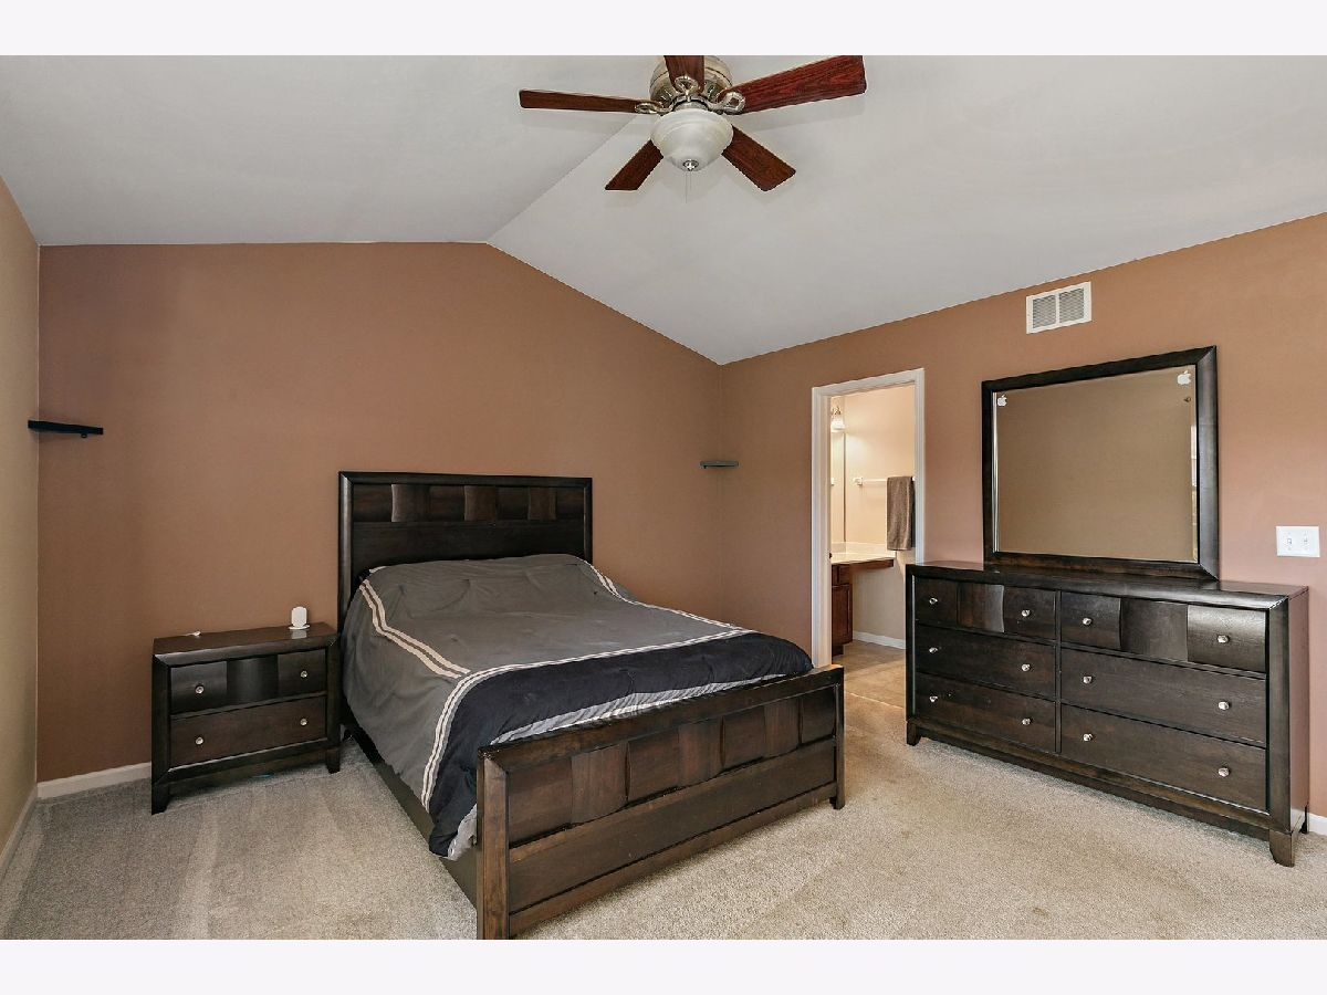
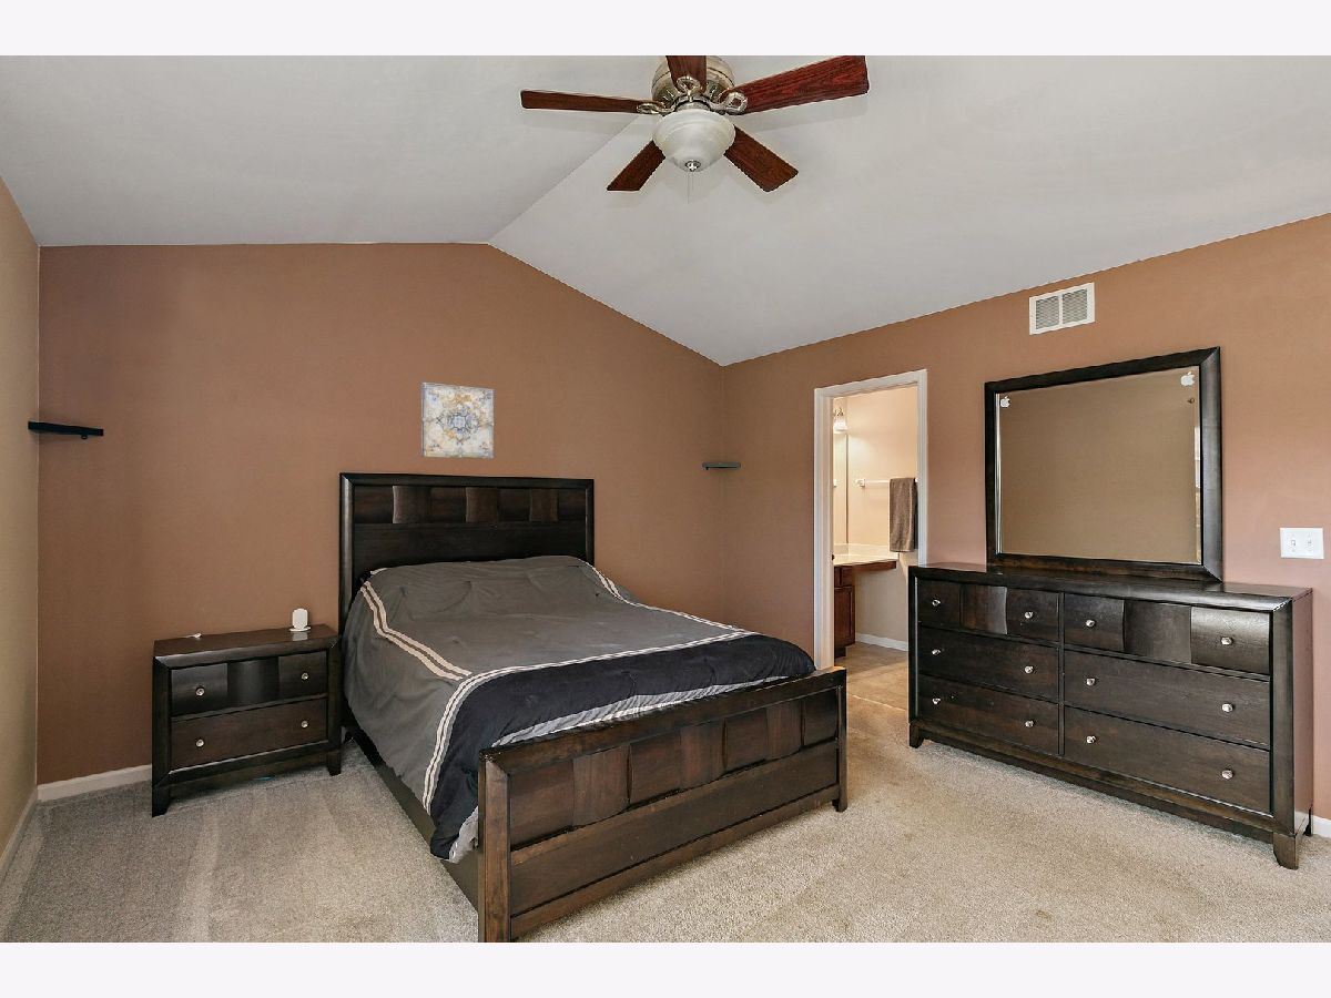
+ wall art (458, 421)
